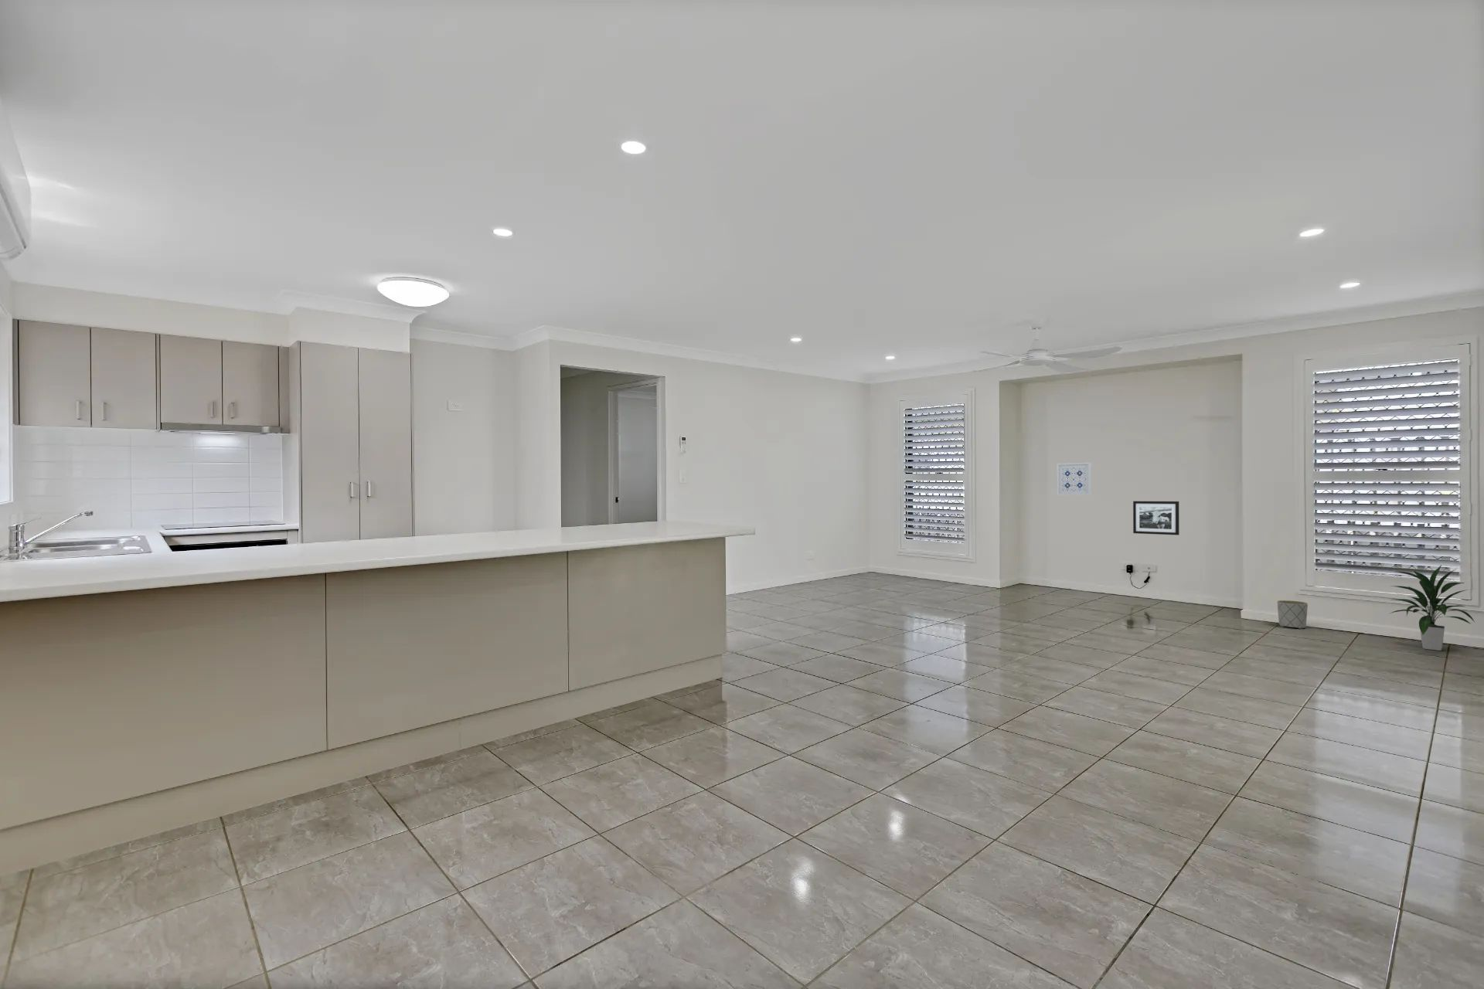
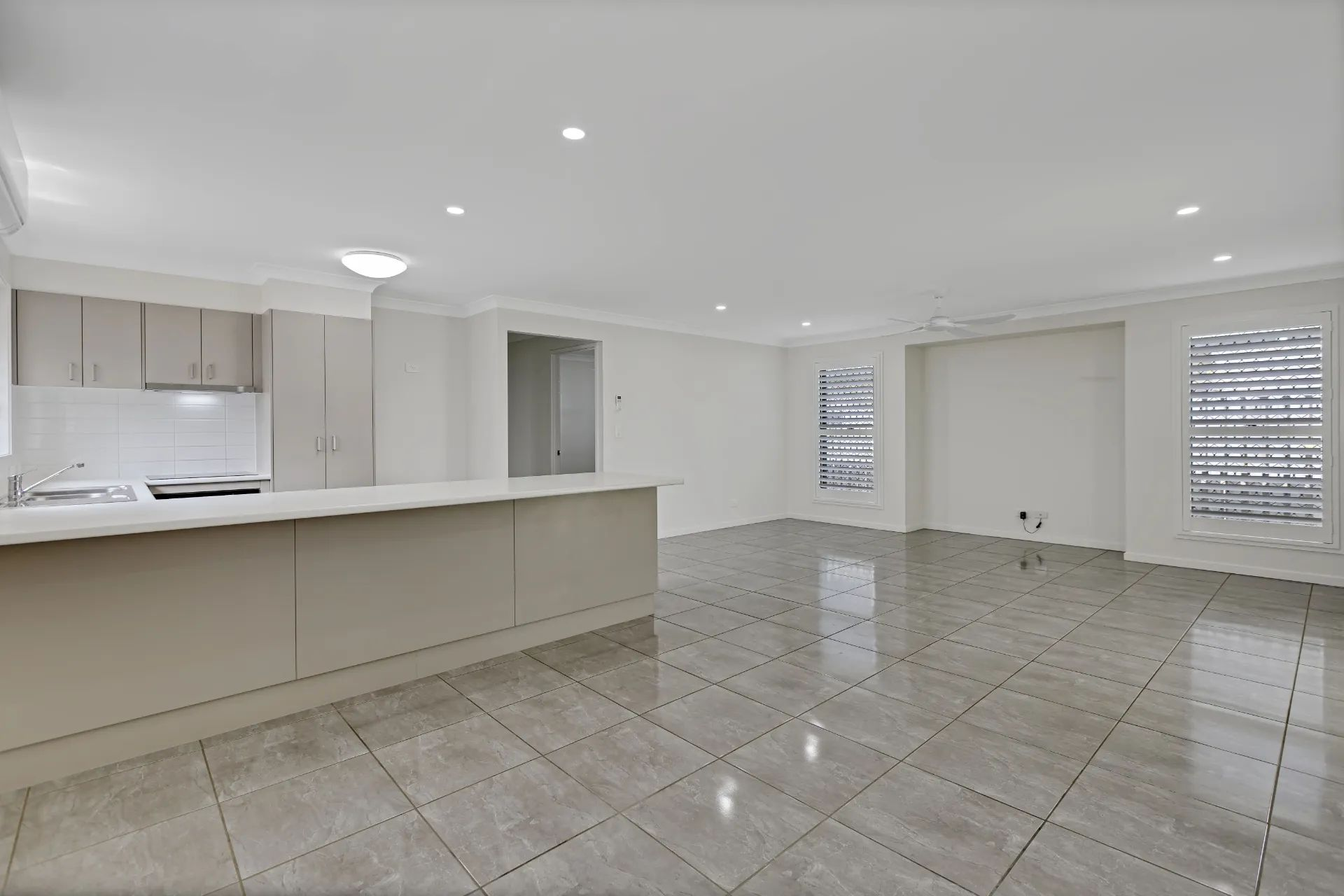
- planter (1292, 614)
- picture frame (1155, 518)
- indoor plant (1430, 606)
- wall art (1073, 479)
